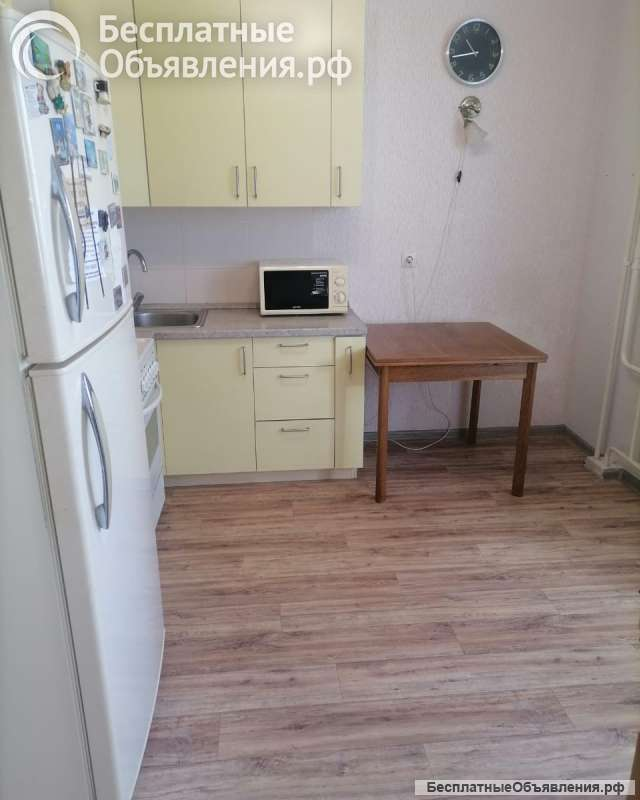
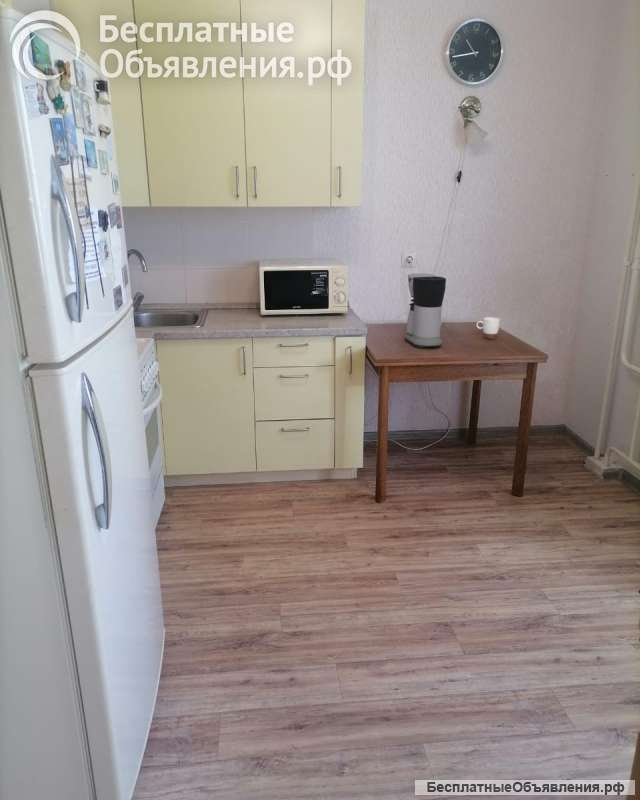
+ mug (487, 328)
+ coffee maker (428, 309)
